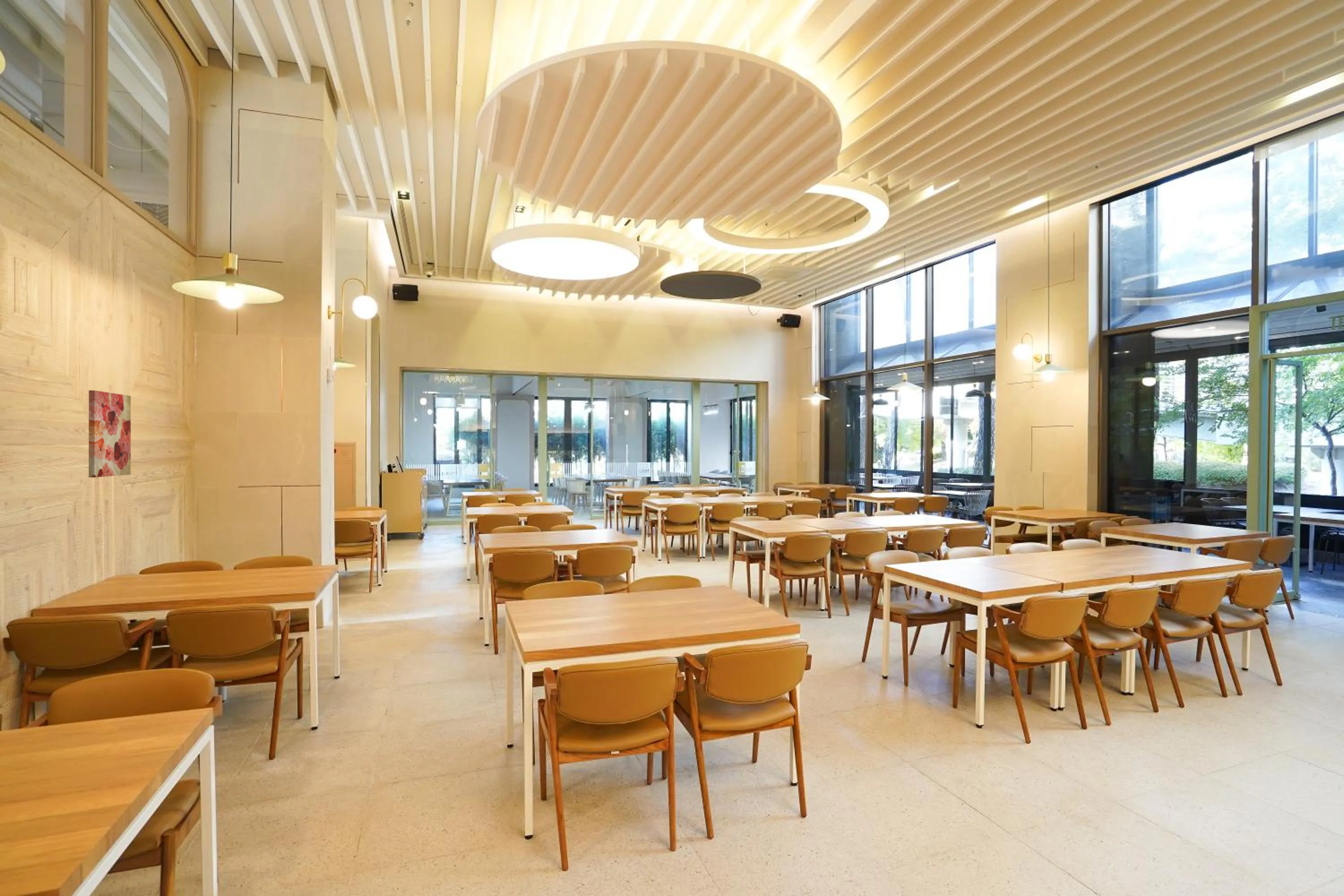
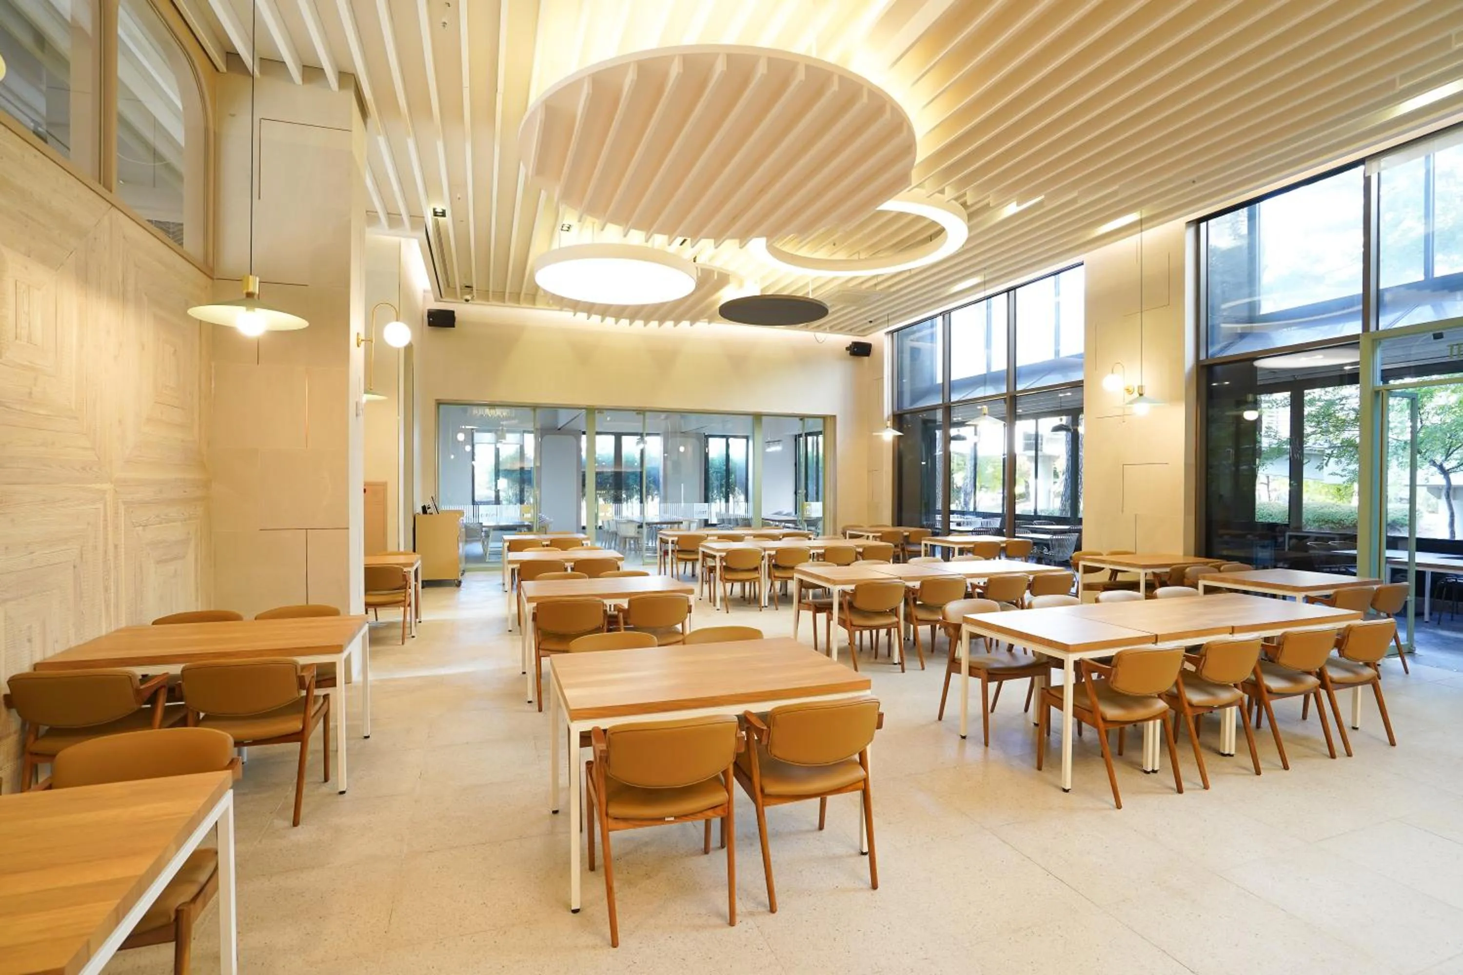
- wall art (111, 435)
